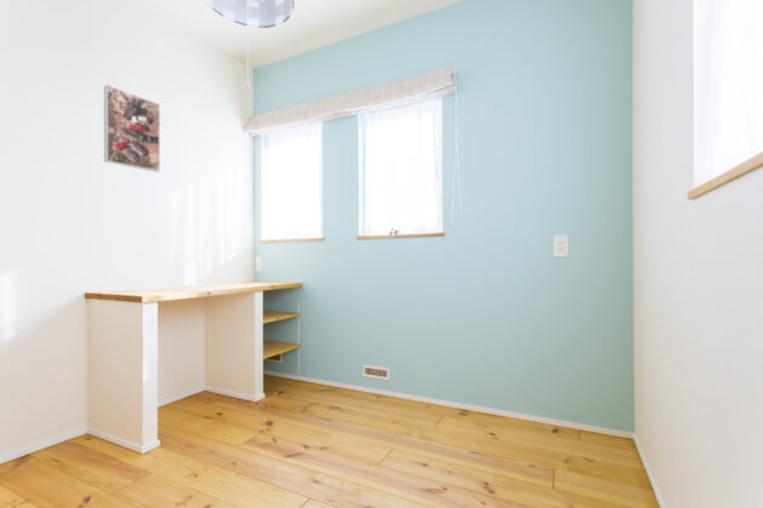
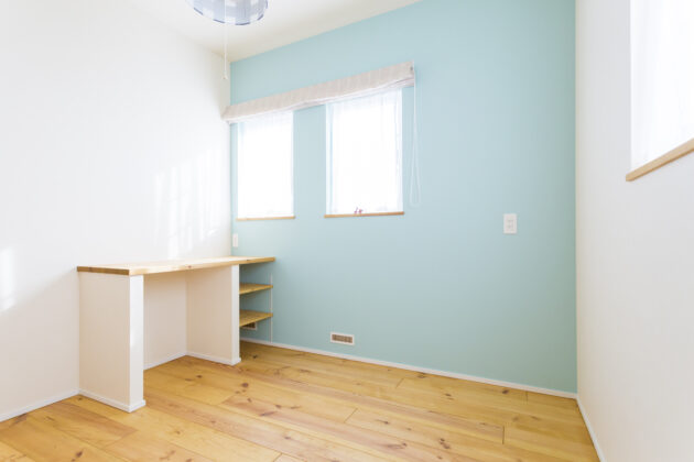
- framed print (133, 131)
